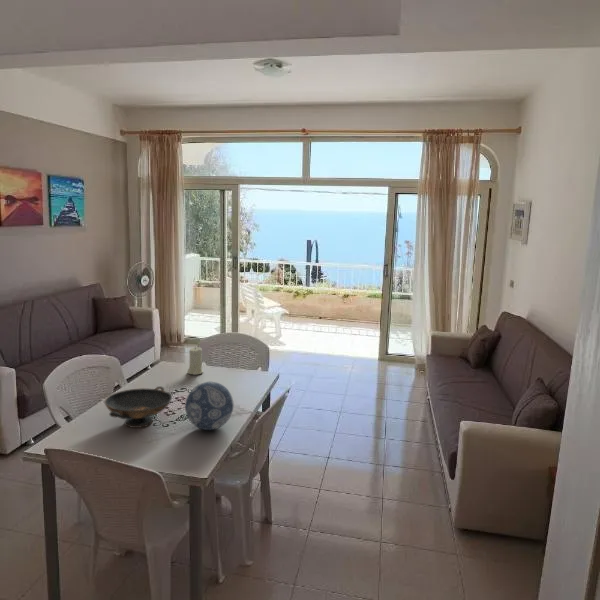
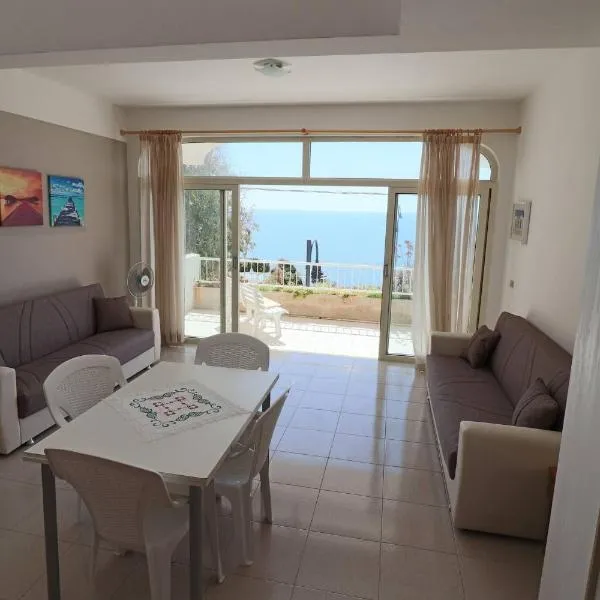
- candle (195, 359)
- decorative ball (209, 405)
- decorative bowl (139, 410)
